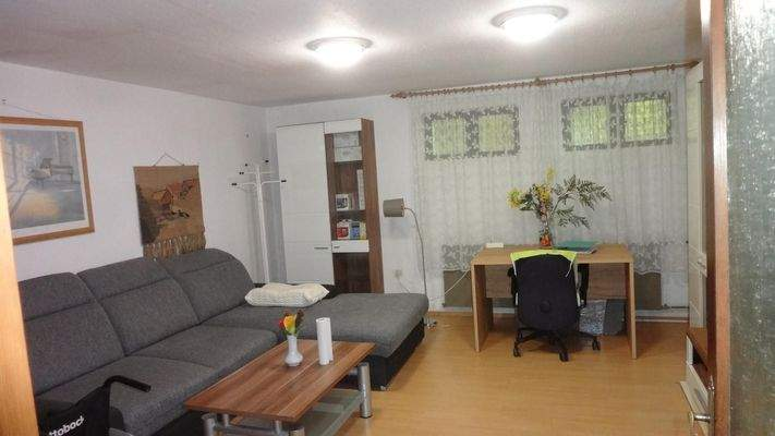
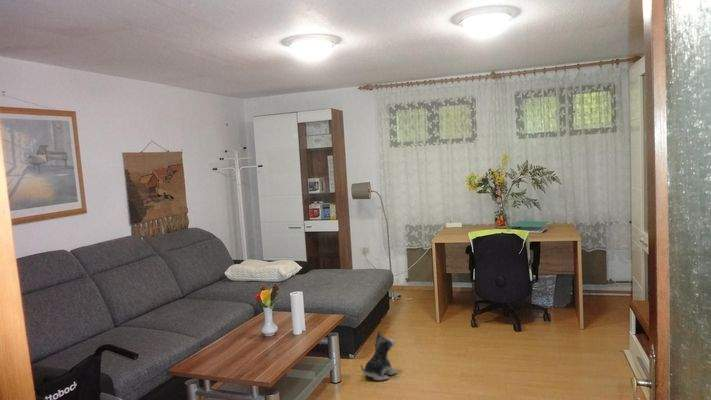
+ plush toy (377, 354)
